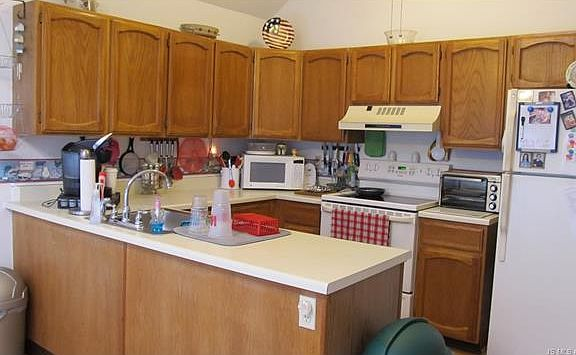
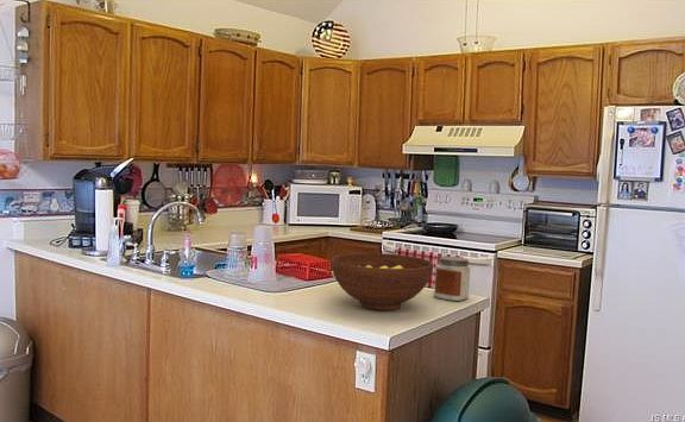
+ fruit bowl (381, 283)
+ jar (452, 277)
